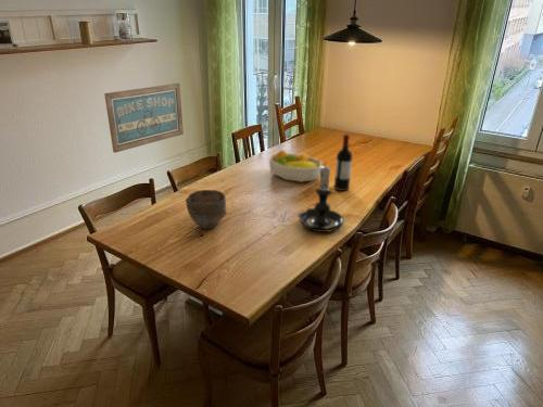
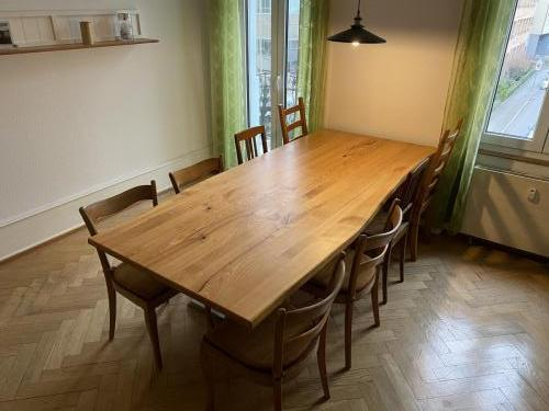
- wine bottle (343, 162)
- candle holder (321, 194)
- wall art (148, 115)
- bowl (206, 211)
- fruit bowl (294, 164)
